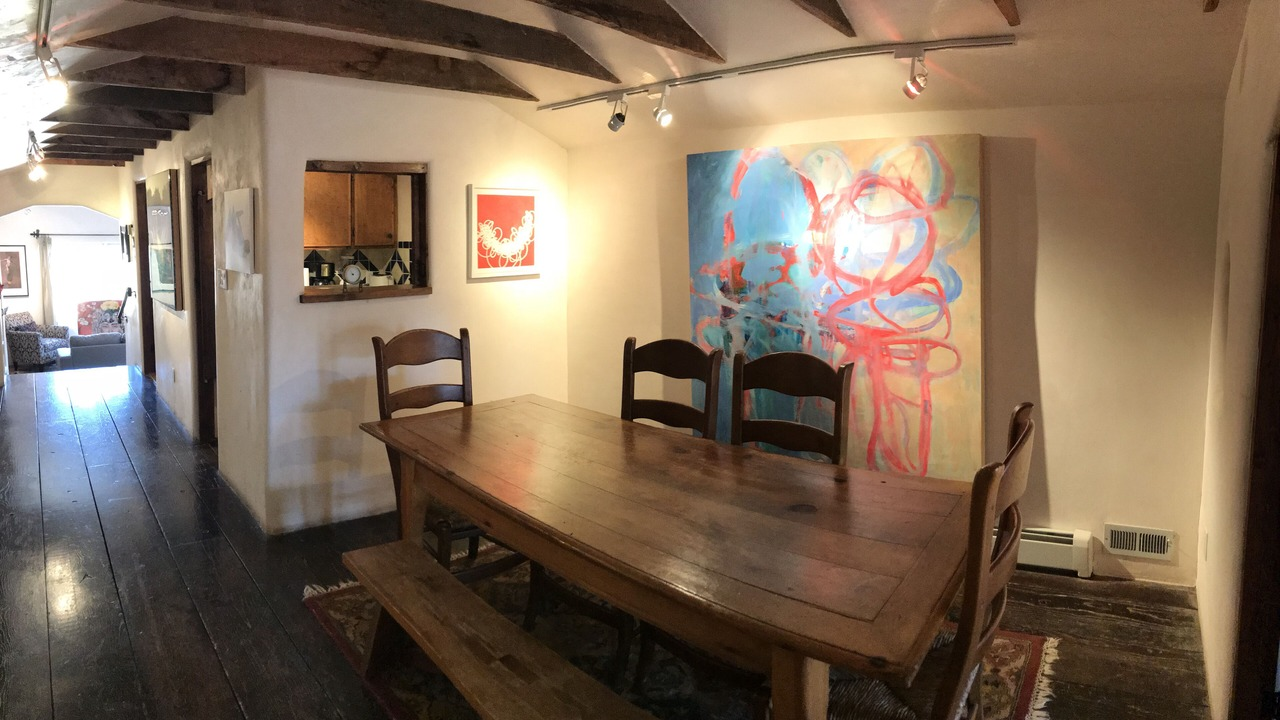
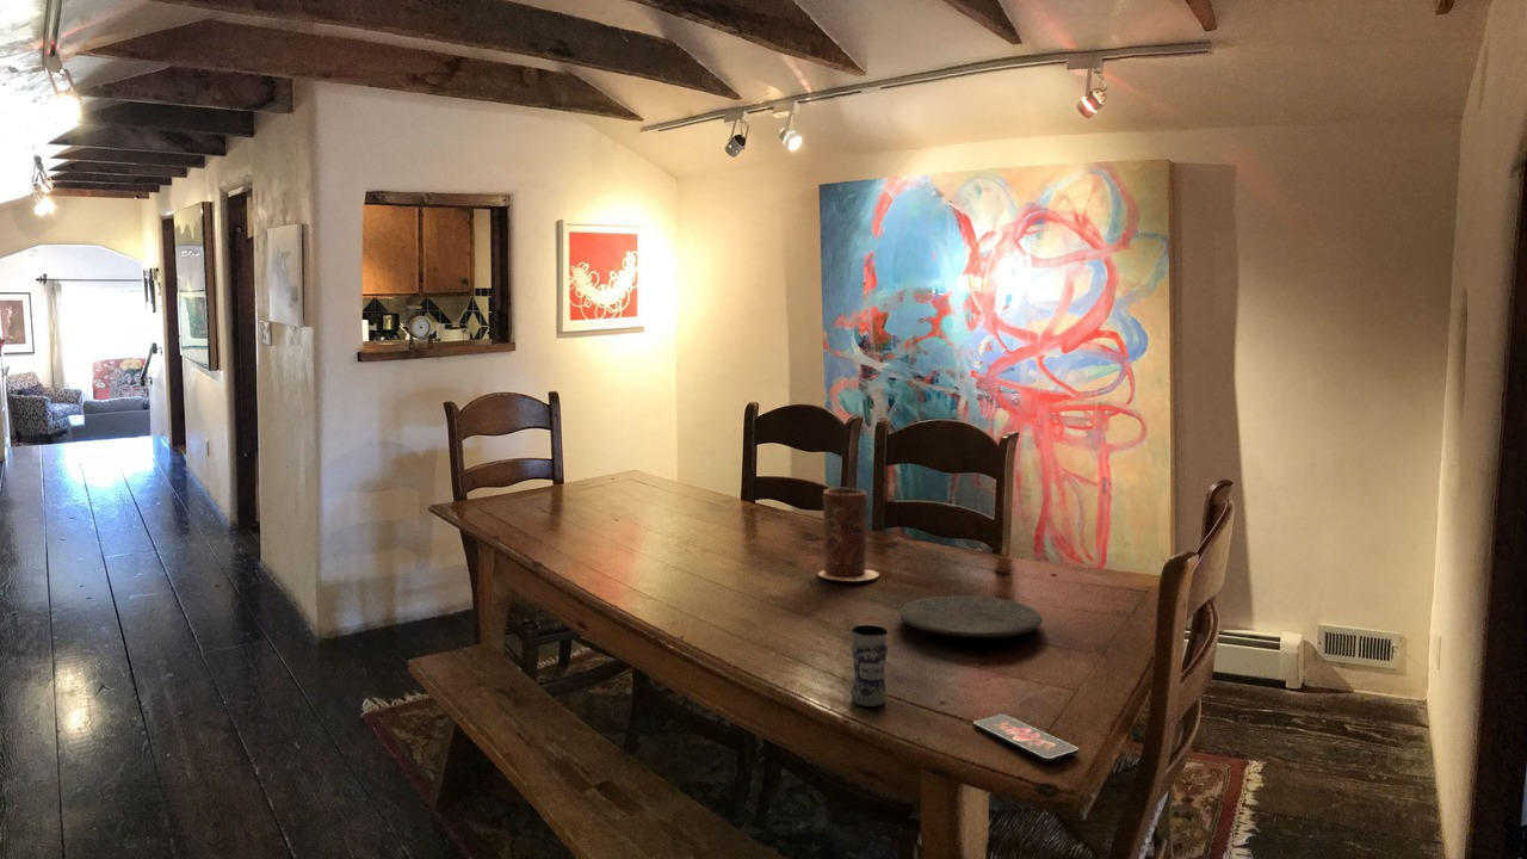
+ plate (969, 619)
+ vase (848, 532)
+ jar (868, 665)
+ smartphone (1024, 736)
